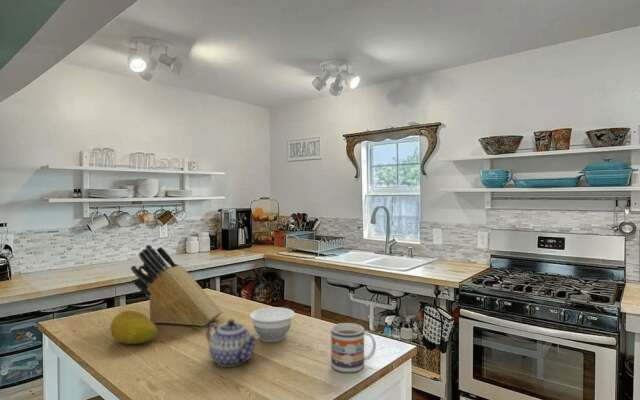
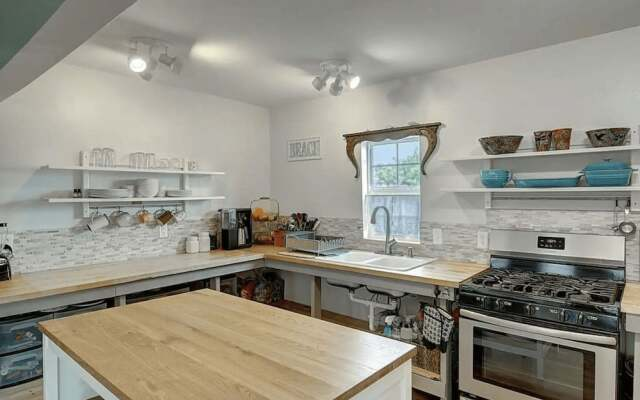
- teapot (231, 340)
- fruit (134, 327)
- bowl (272, 325)
- mug (351, 347)
- knife block (176, 282)
